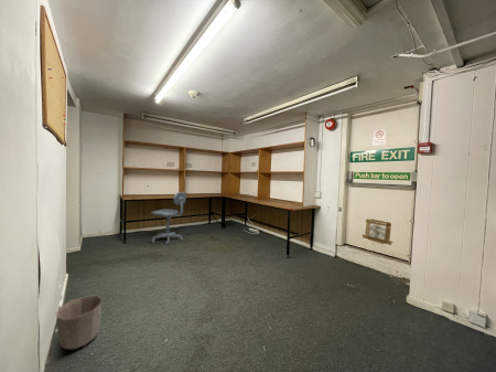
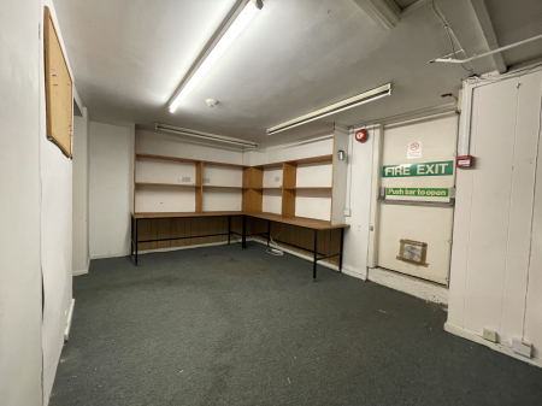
- office chair (169, 215)
- waste basket (79, 322)
